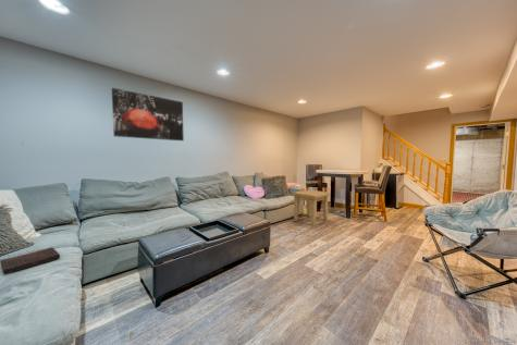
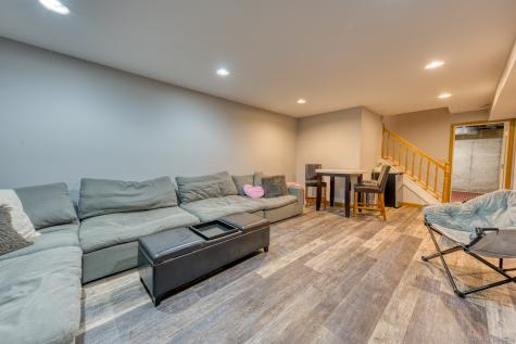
- book (30, 259)
- wall art (151, 116)
- side table (310, 206)
